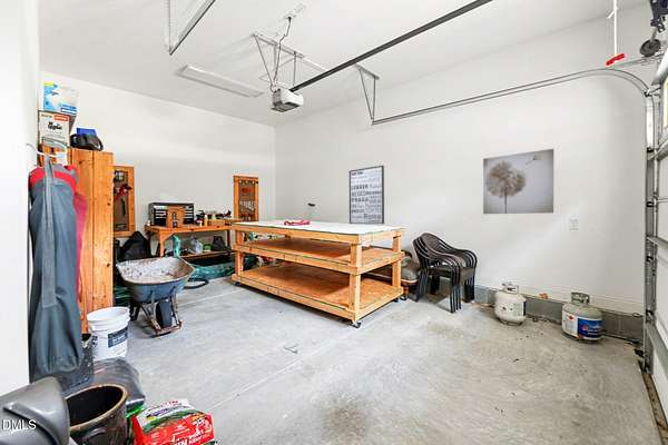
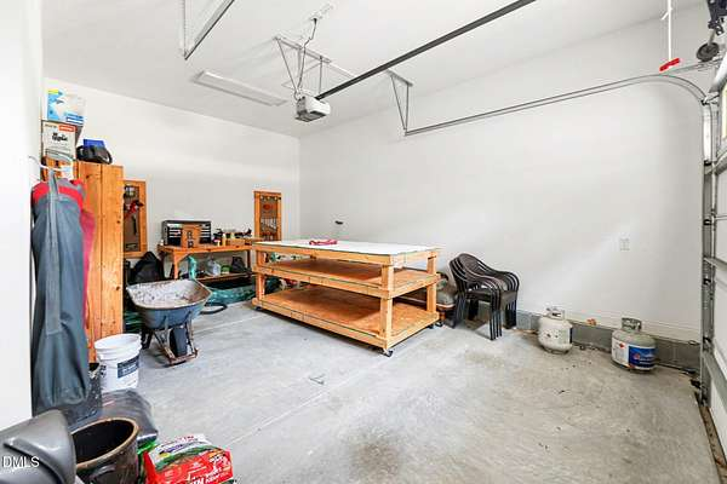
- wall art (365, 196)
- wall art (515, 184)
